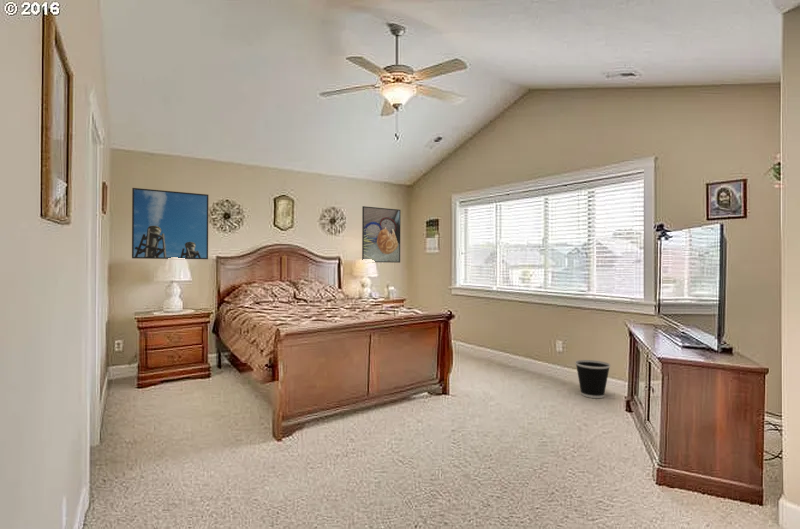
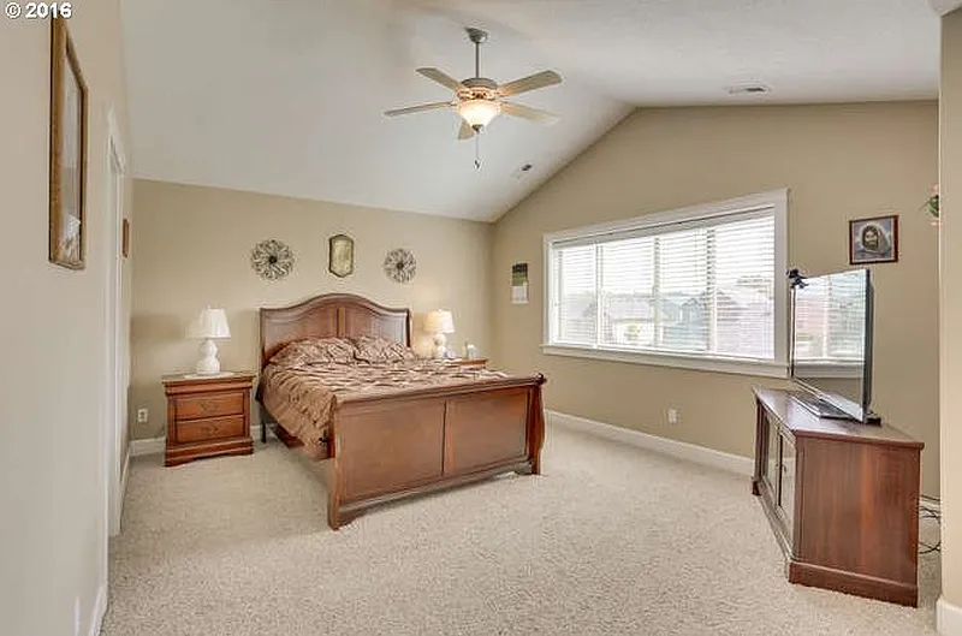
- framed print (381, 235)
- wastebasket (592, 379)
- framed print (171, 225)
